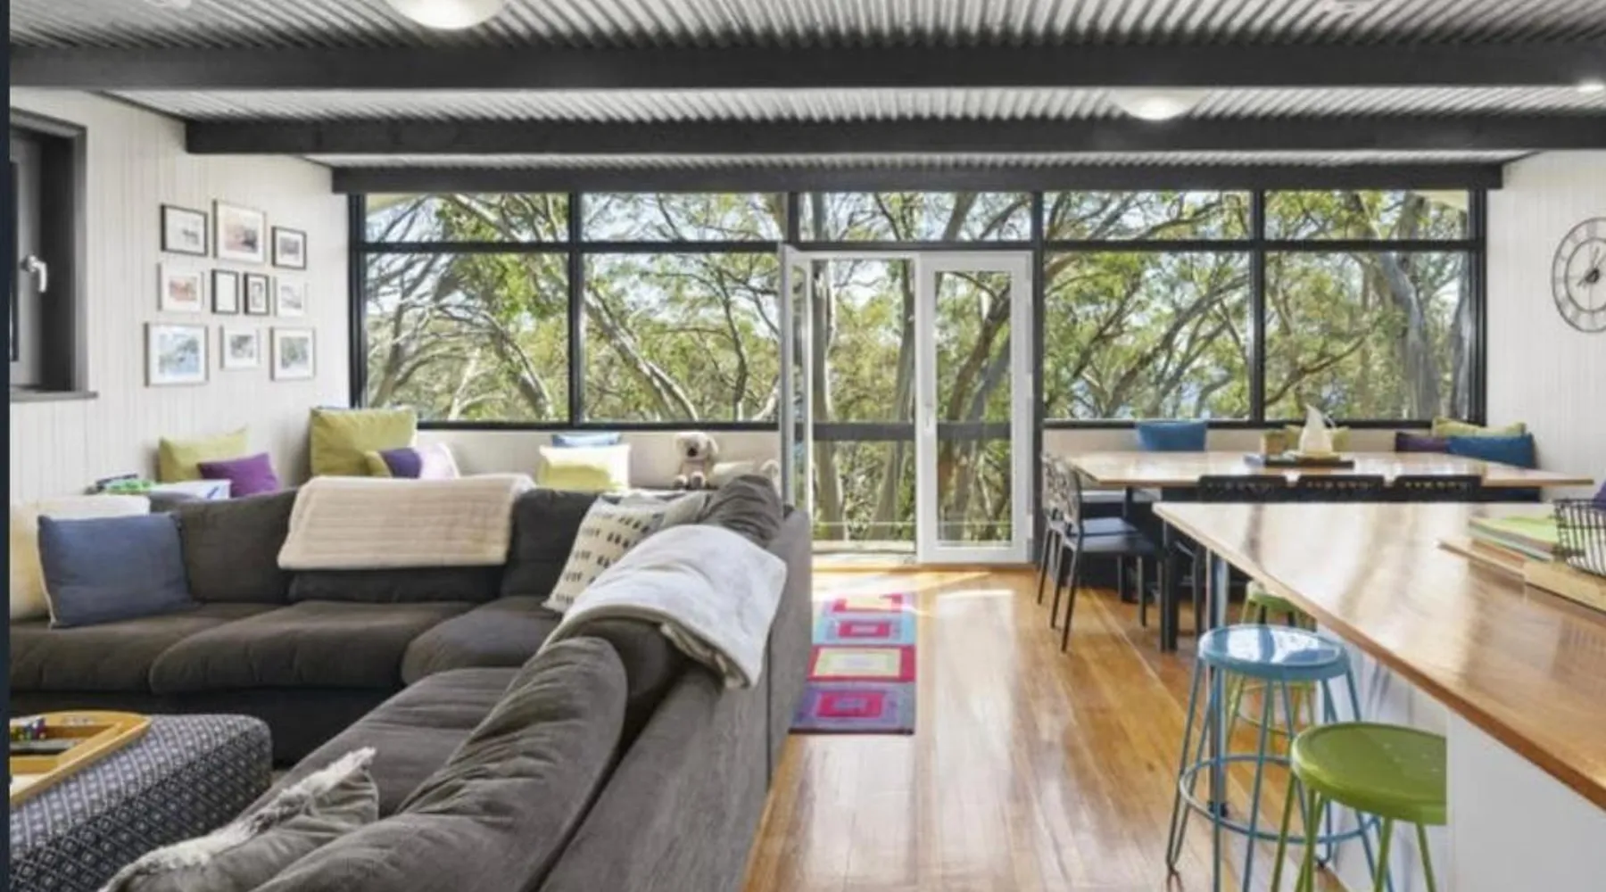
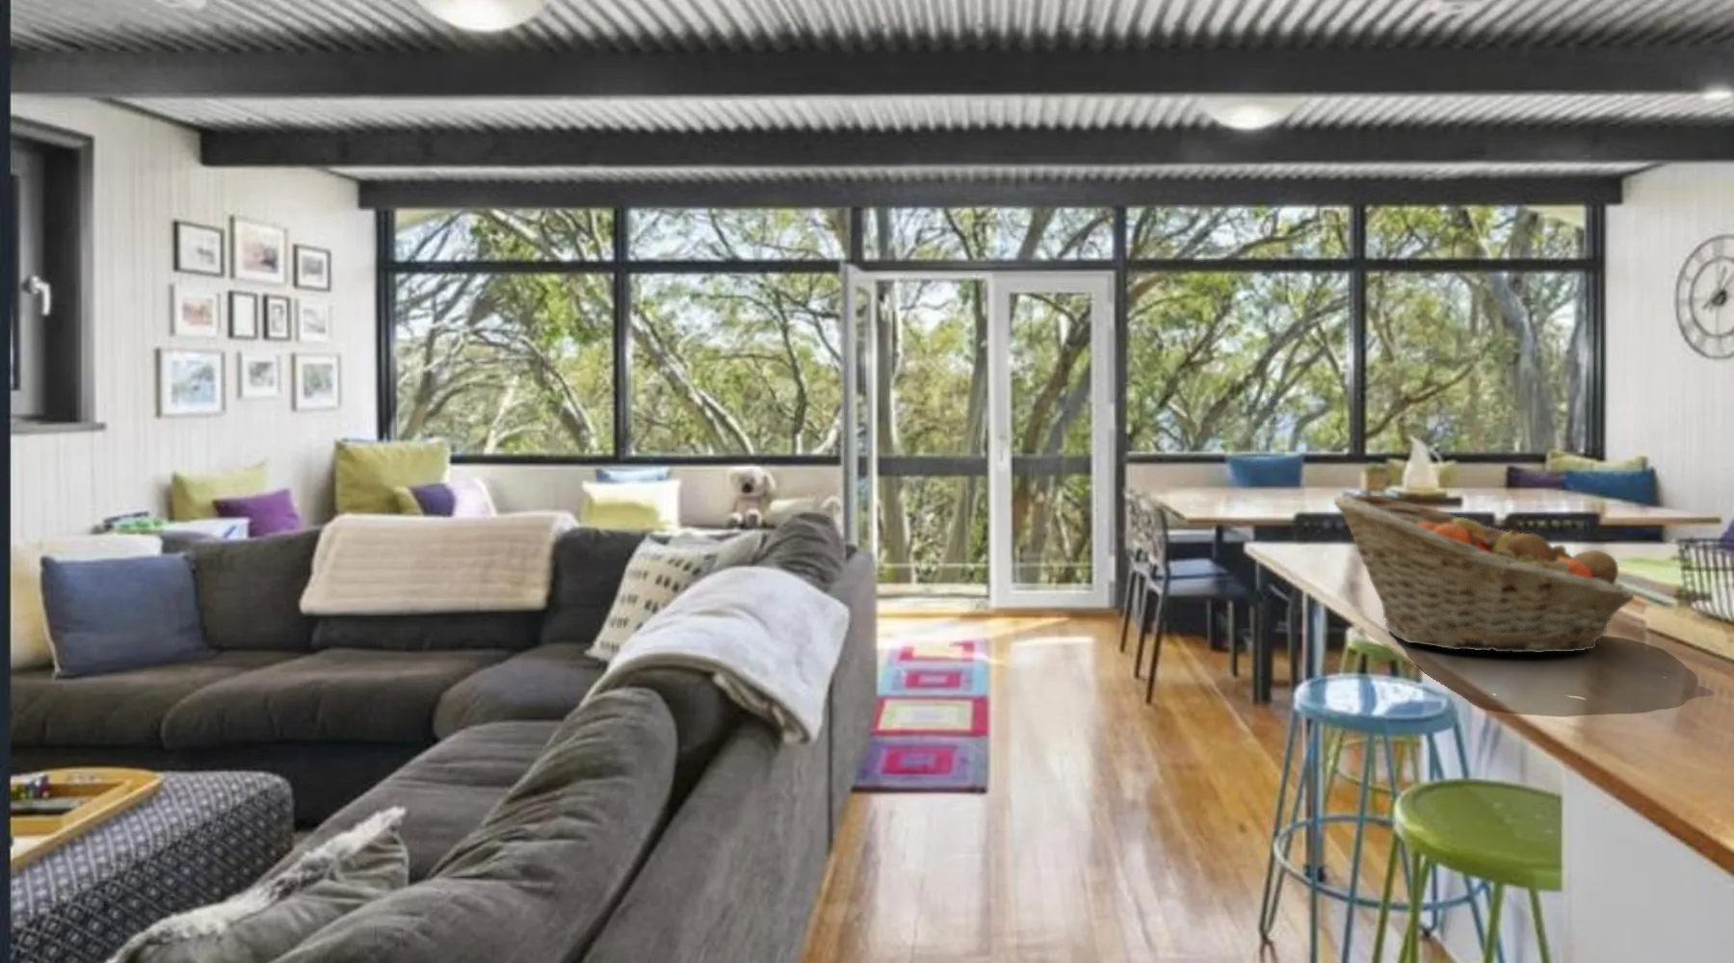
+ fruit basket (1475, 566)
